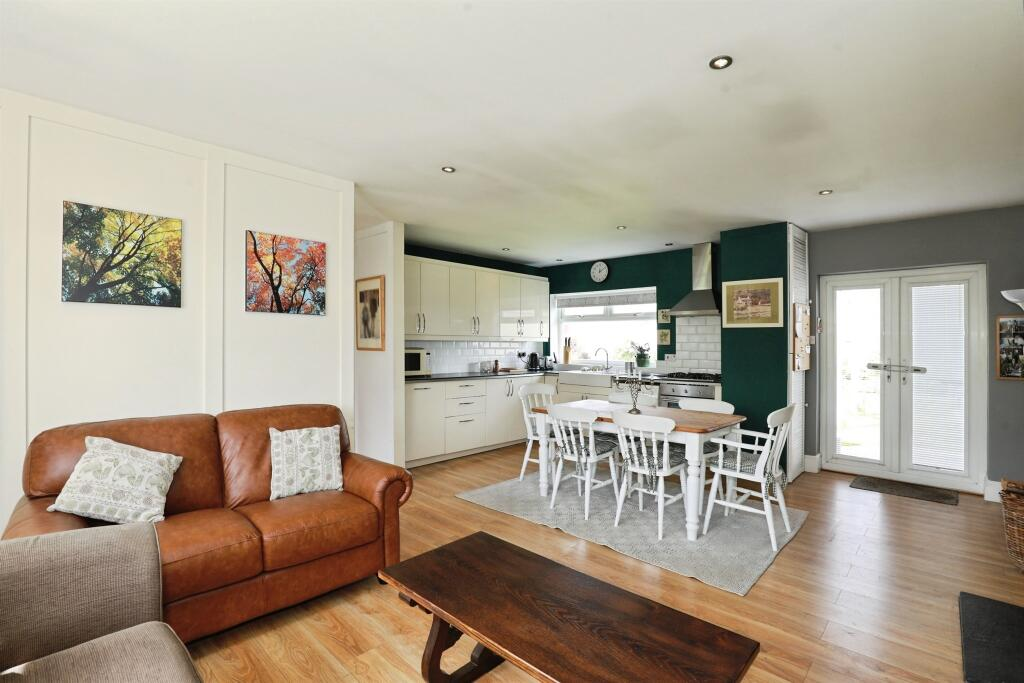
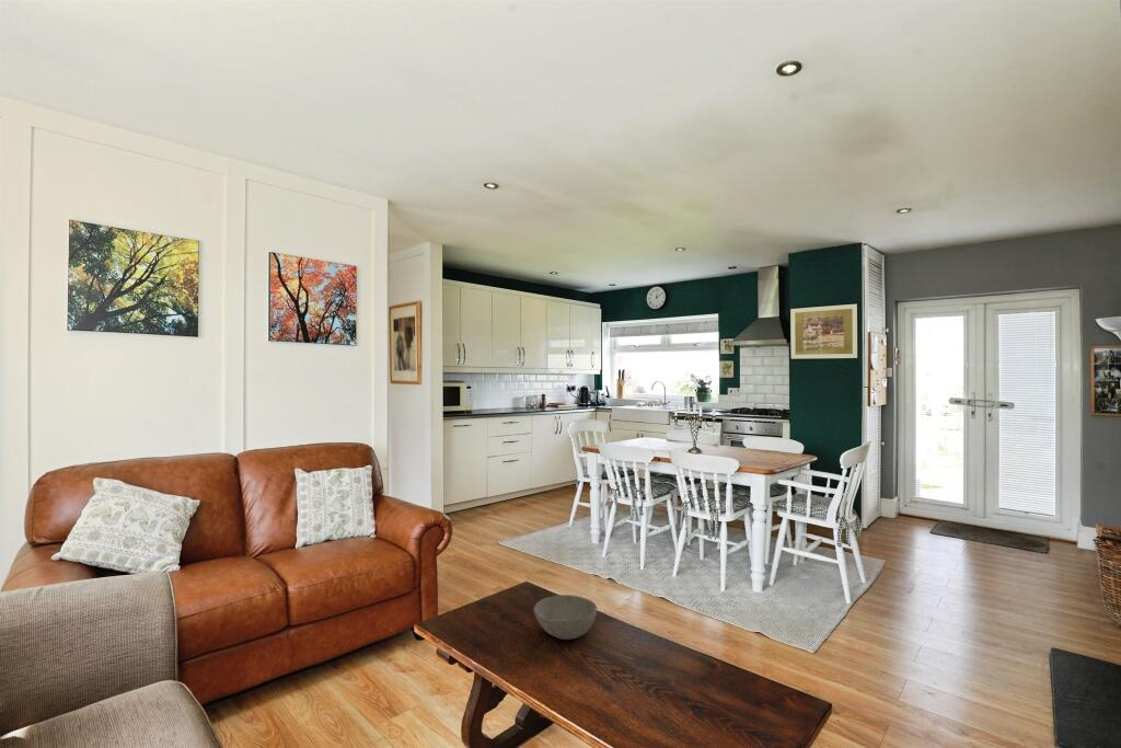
+ bowl (565, 619)
